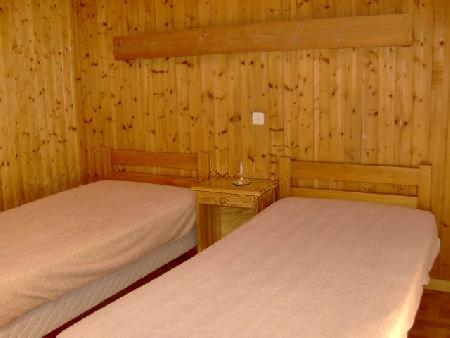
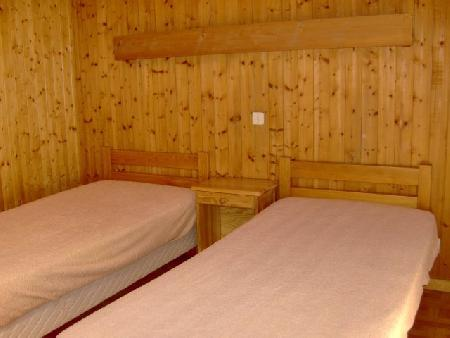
- candle holder (242, 172)
